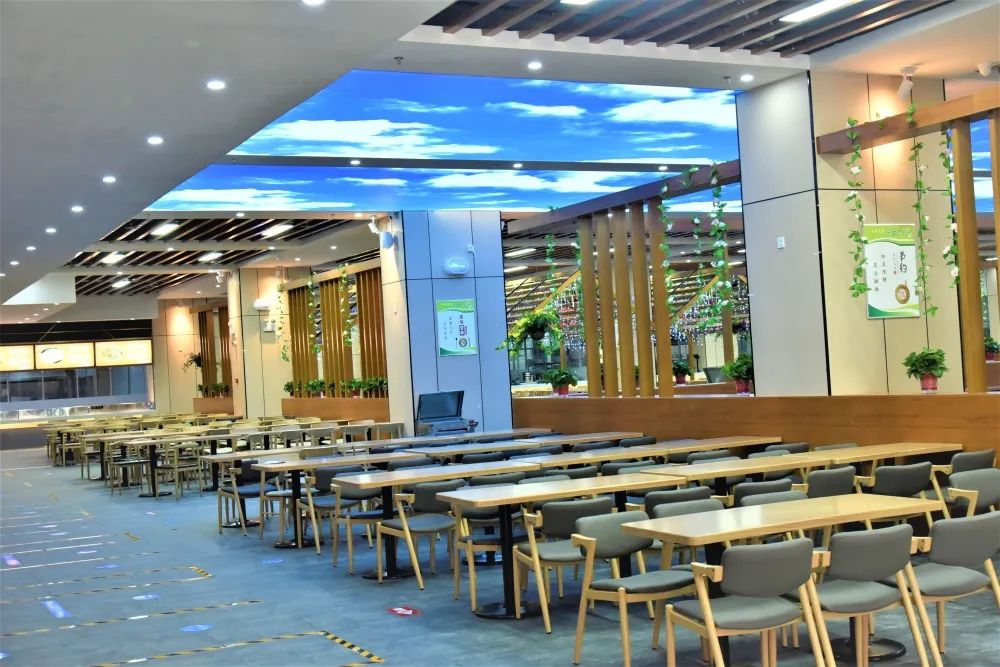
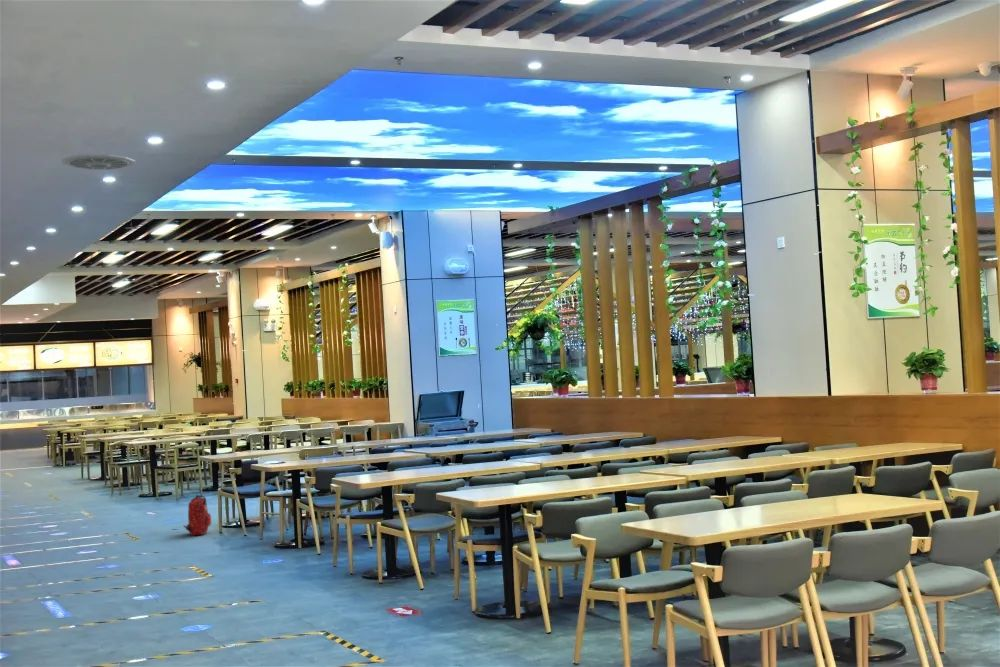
+ ceiling vent (98, 163)
+ backpack (195, 514)
